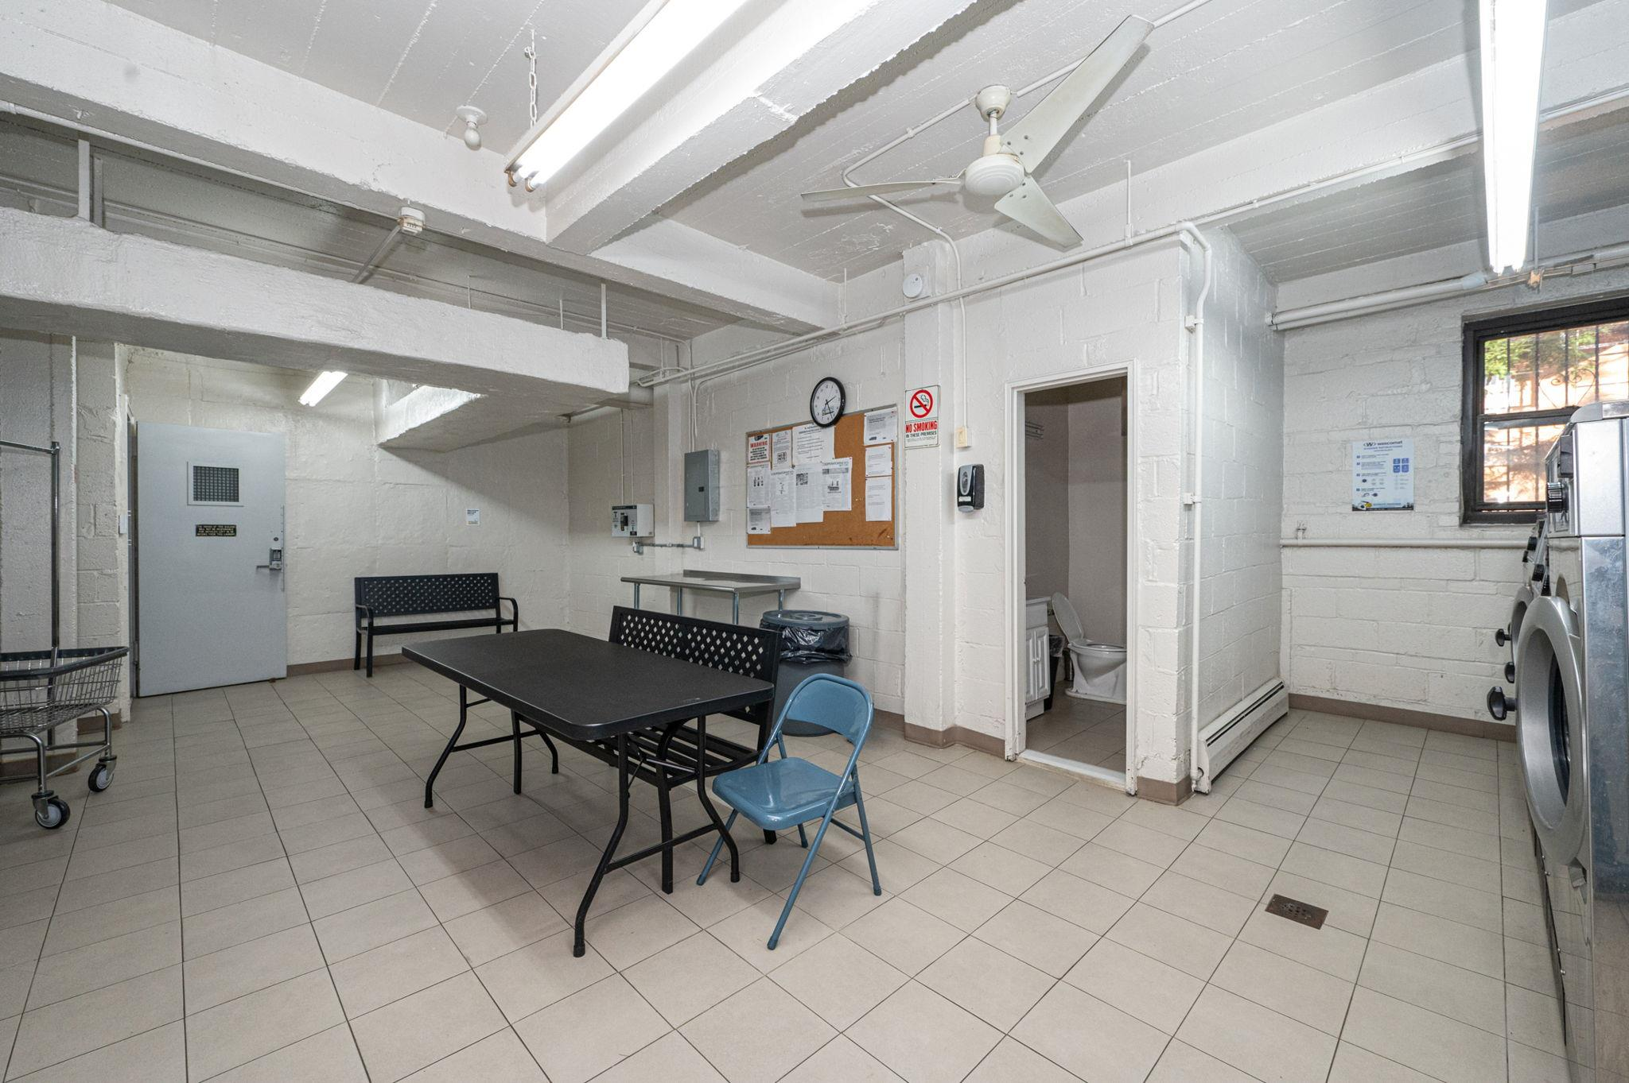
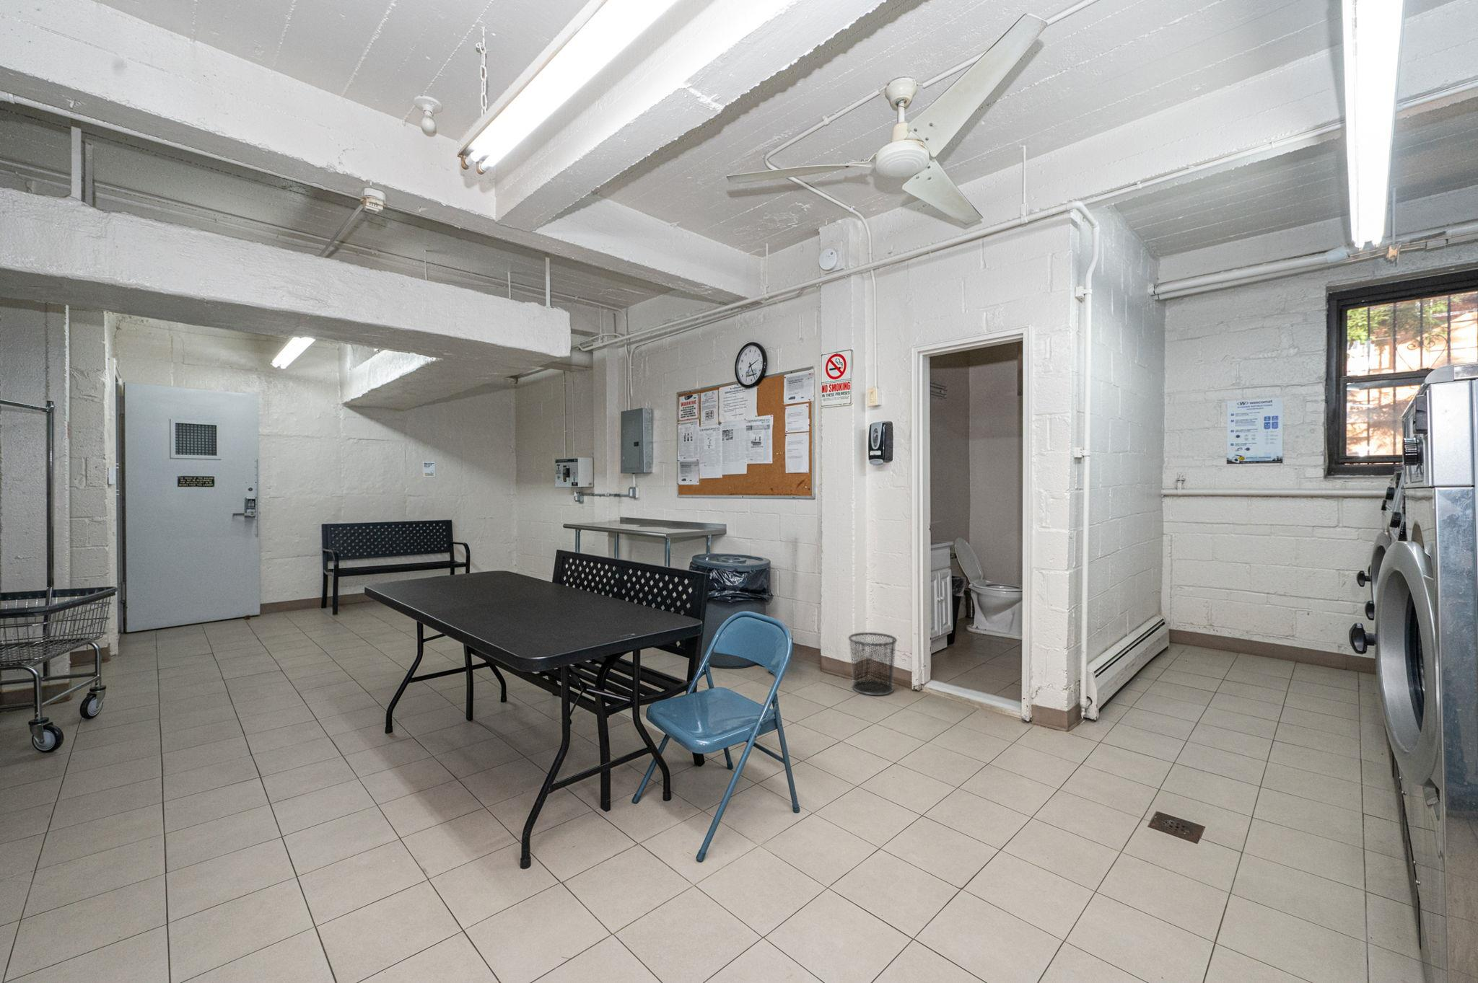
+ waste bin (872, 663)
